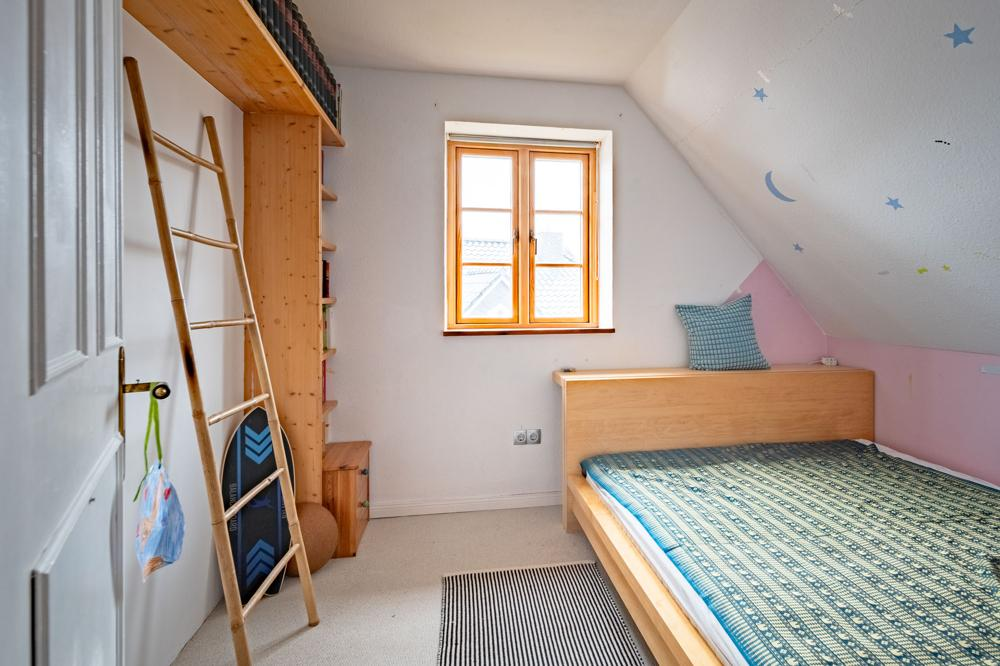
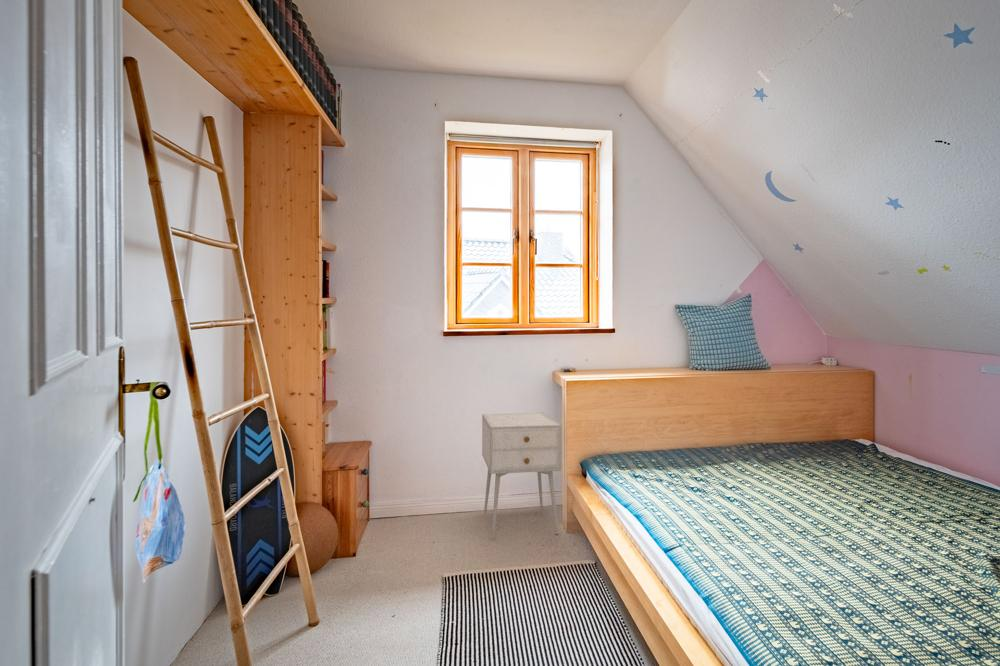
+ nightstand (519, 471)
